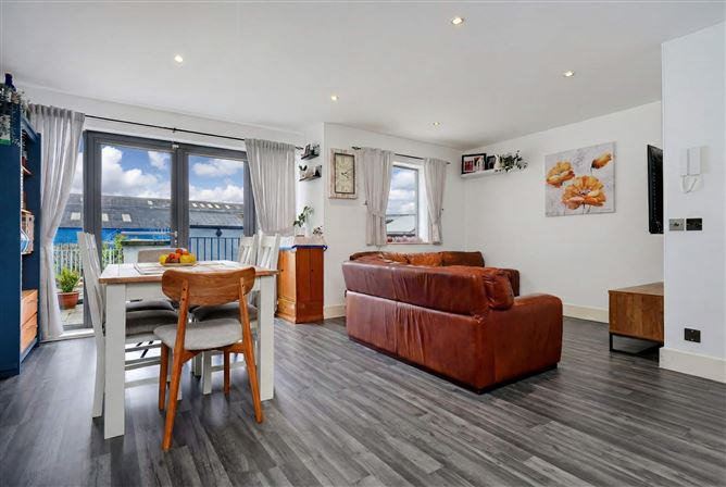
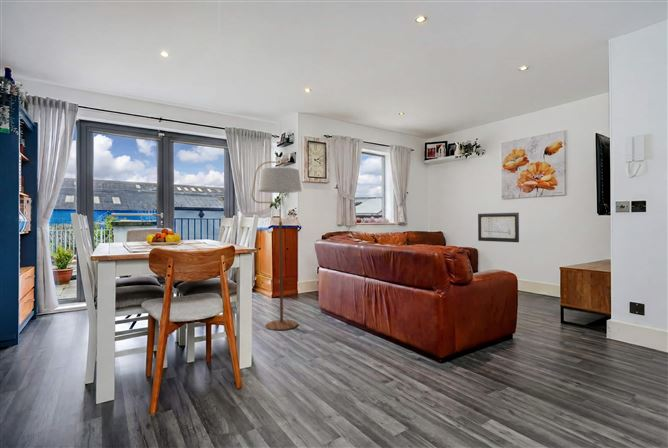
+ floor lamp (279, 243)
+ wall art (497, 227)
